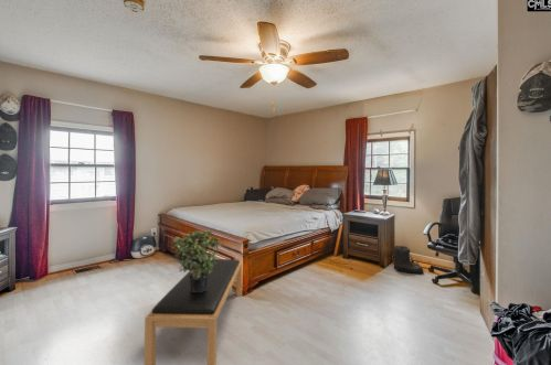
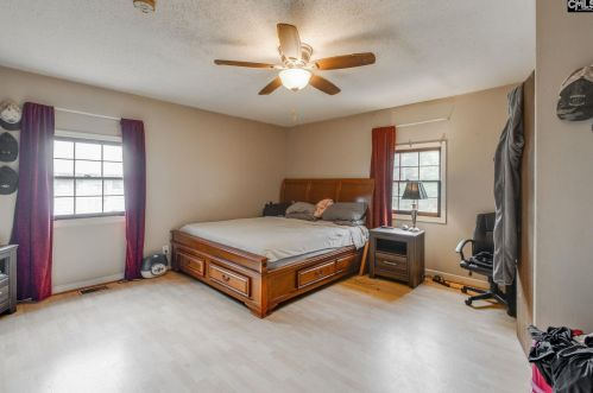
- potted plant (194, 259)
- bench (205, 300)
- boots (407, 258)
